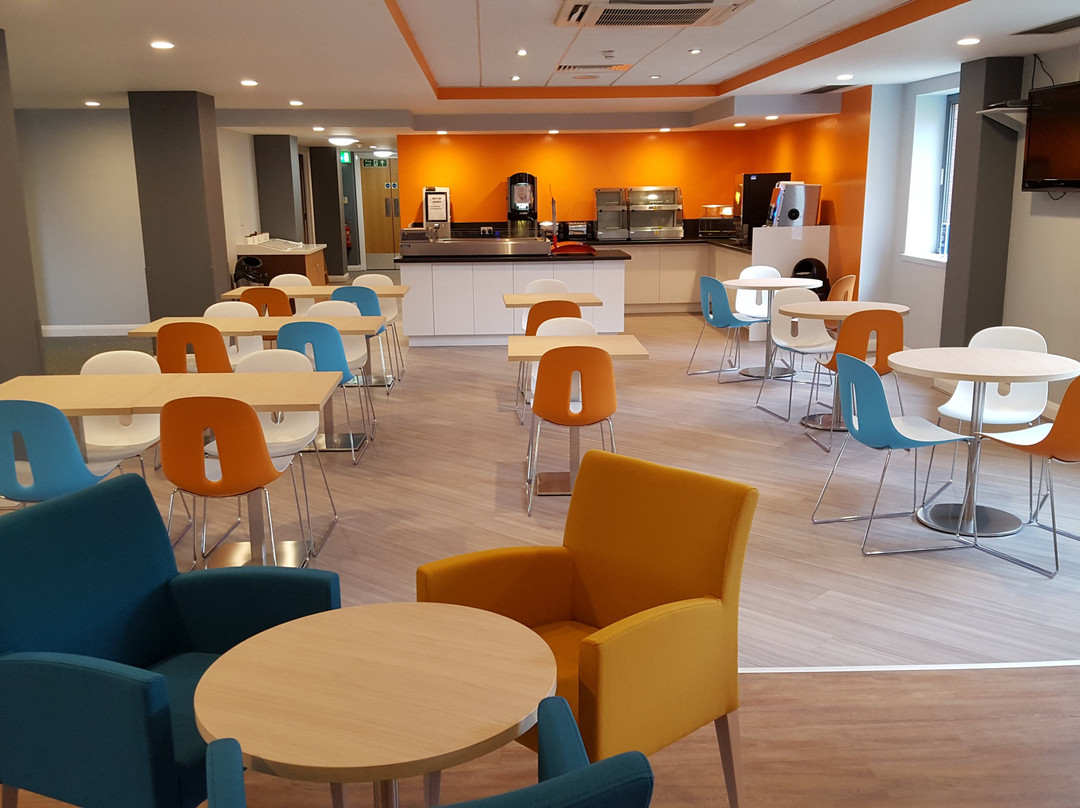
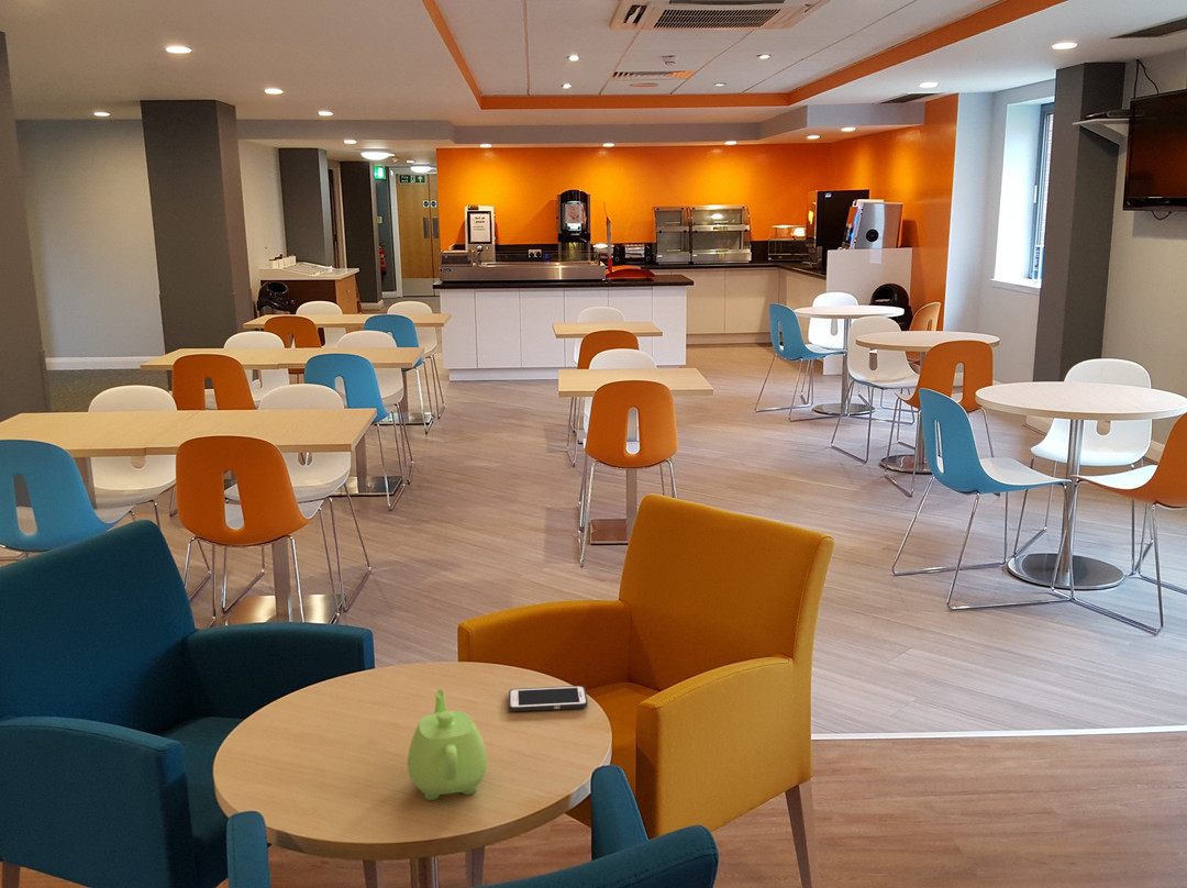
+ cell phone (547, 698)
+ teapot (446, 746)
